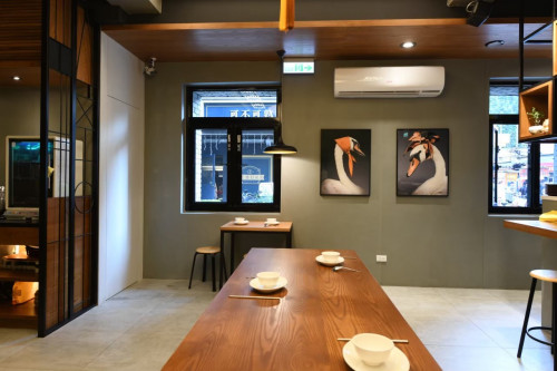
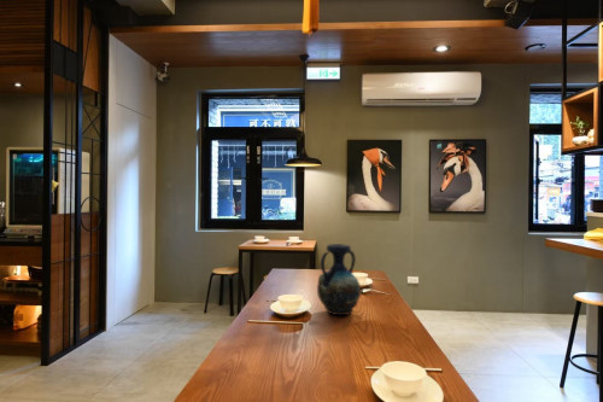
+ vase (338, 278)
